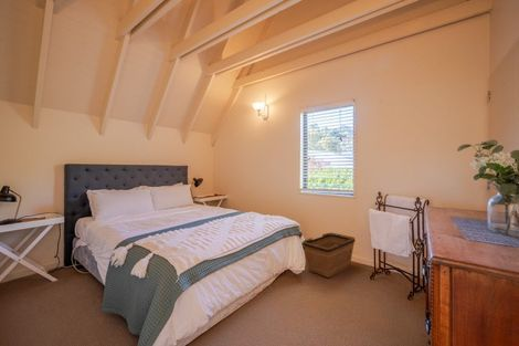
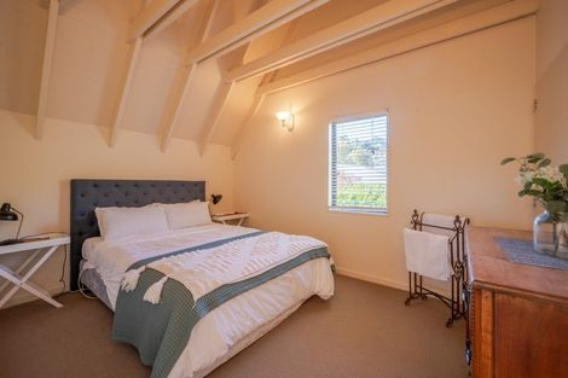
- bicycle basket (329, 253)
